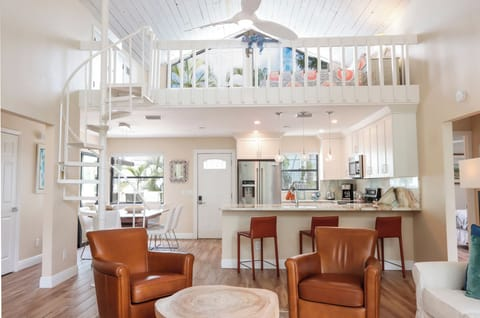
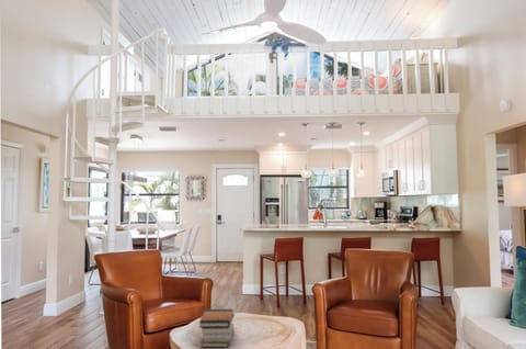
+ book stack (217, 327)
